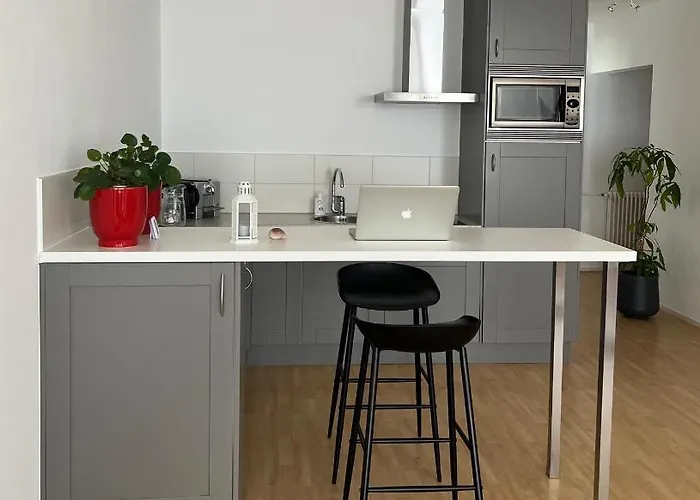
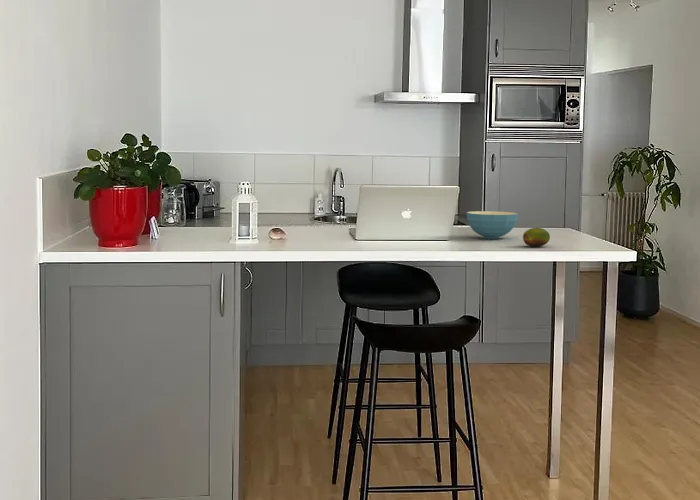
+ cereal bowl (491, 225)
+ fruit (536, 237)
